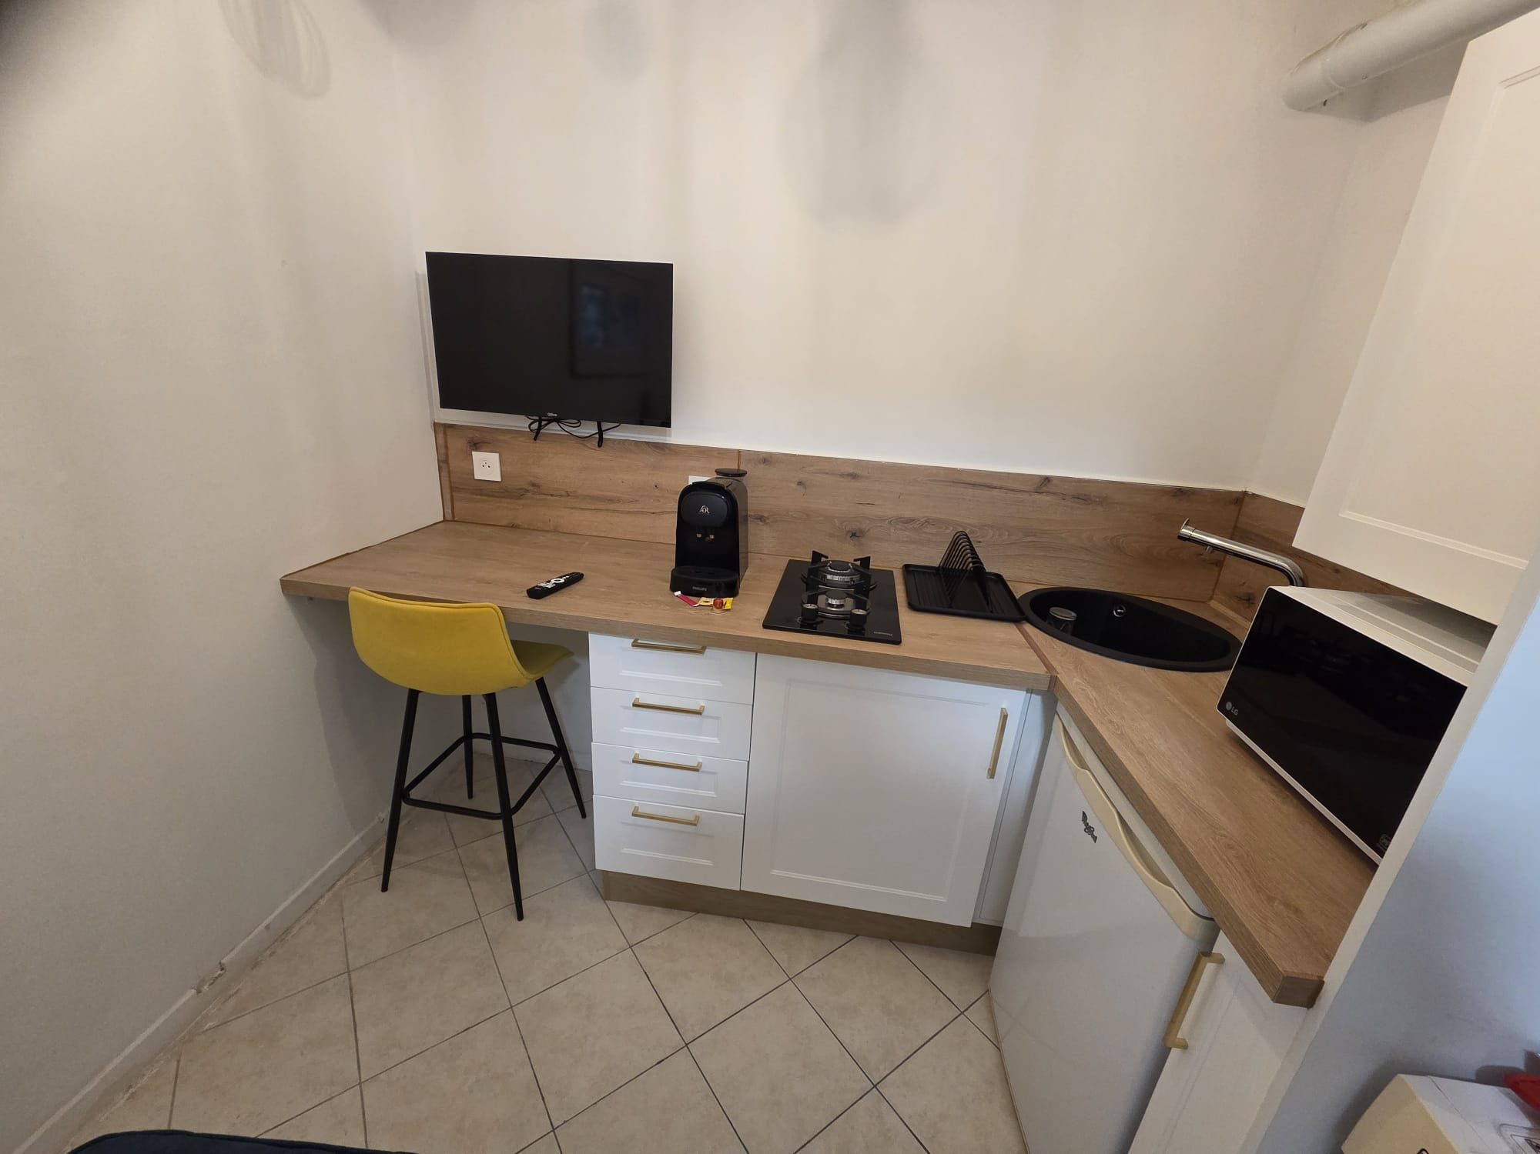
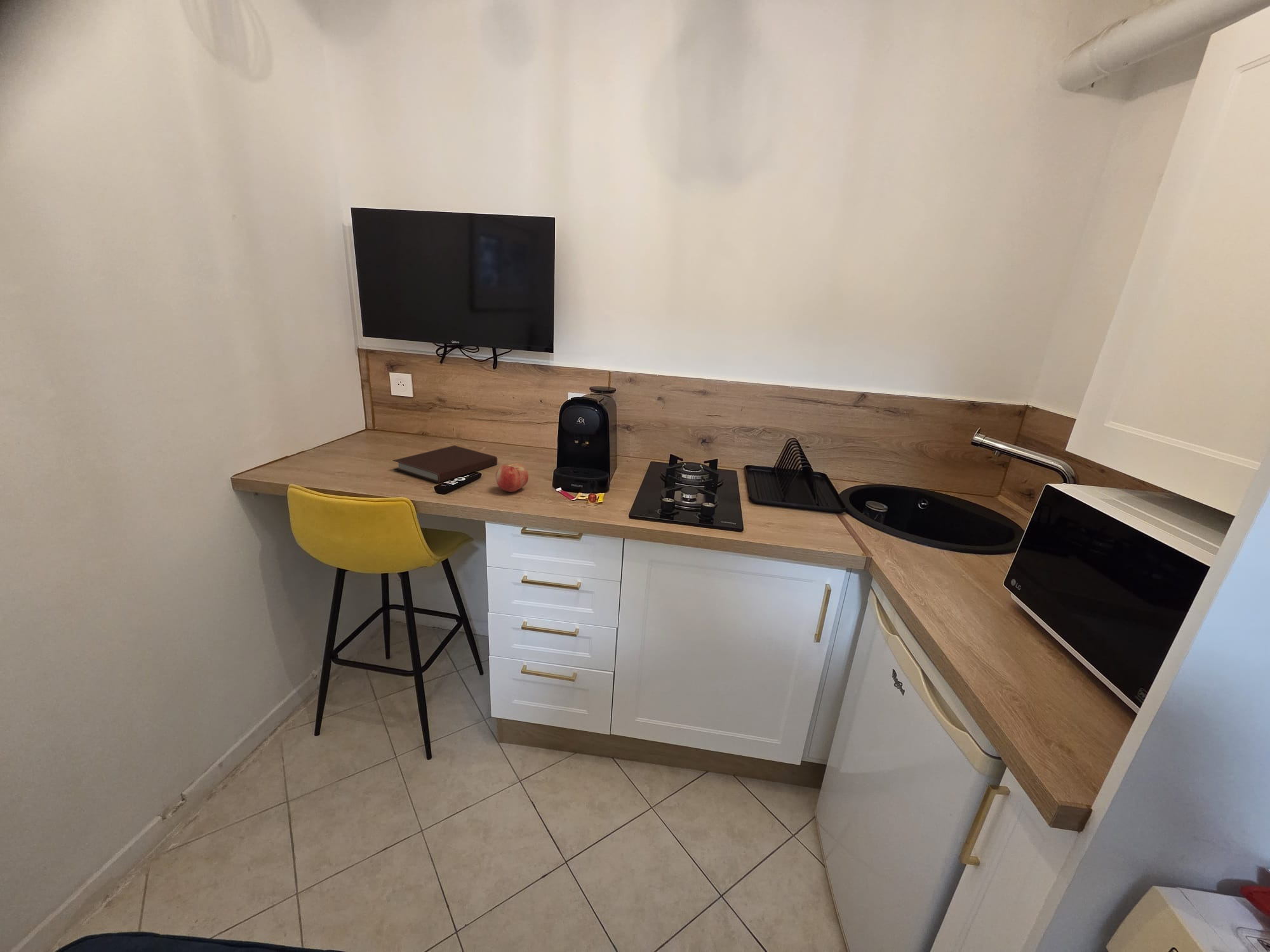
+ fruit (512, 477)
+ notebook (447, 463)
